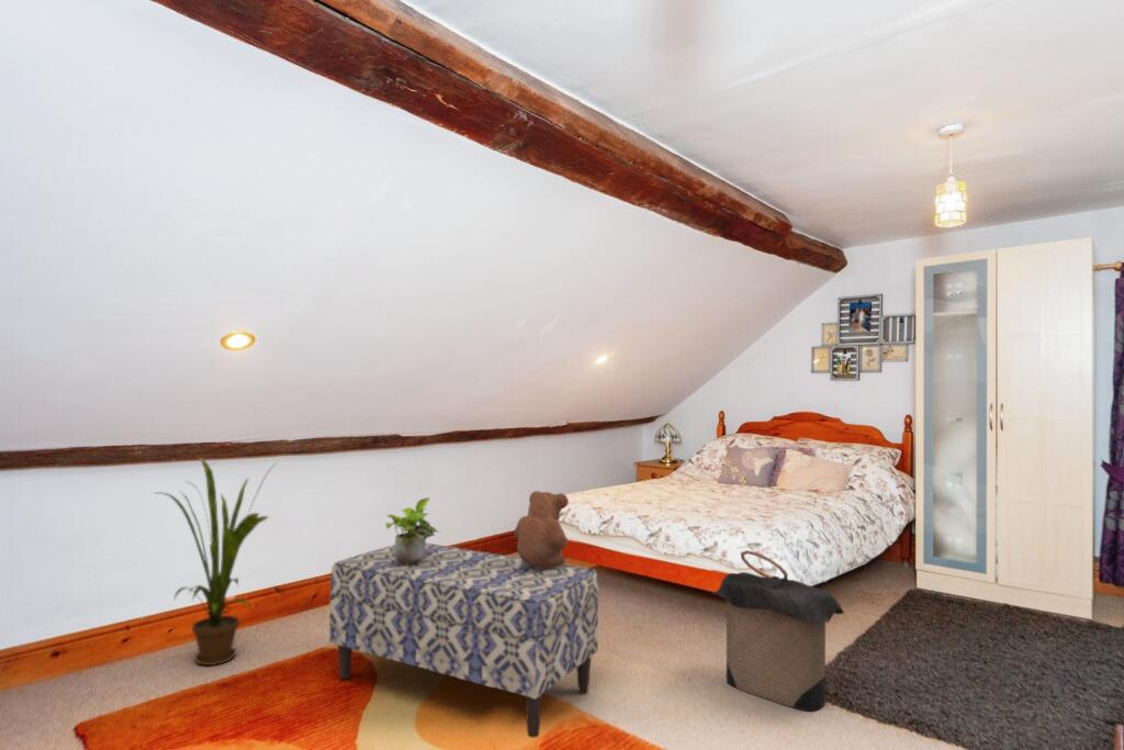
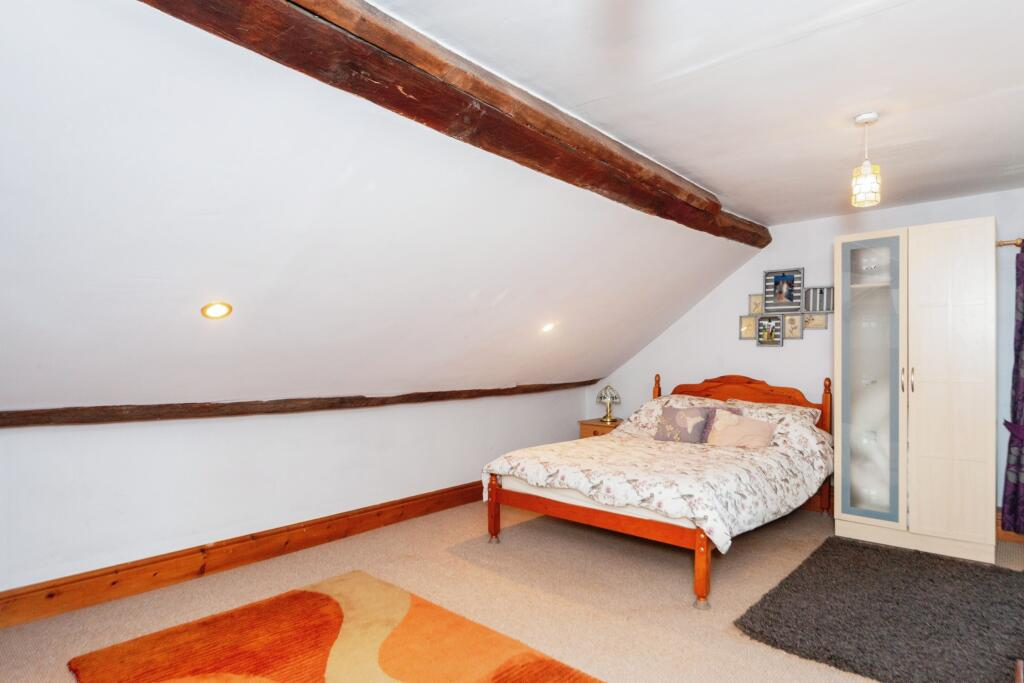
- laundry hamper (777, 620)
- teddy bear (539, 529)
- house plant (211, 558)
- potted plant (413, 531)
- bench (462, 625)
